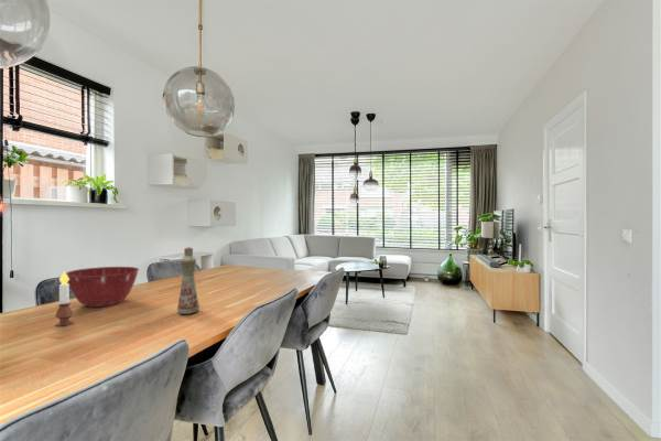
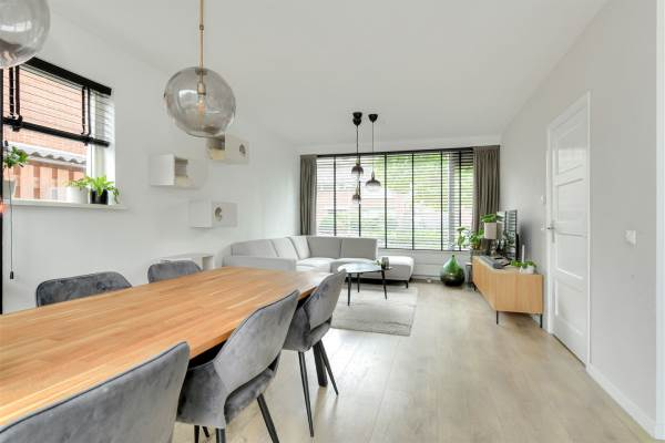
- candle (64, 297)
- bottle (188, 279)
- mixing bowl (104, 287)
